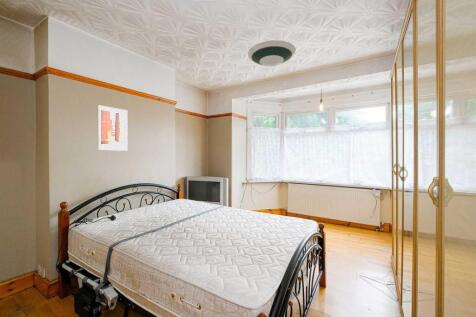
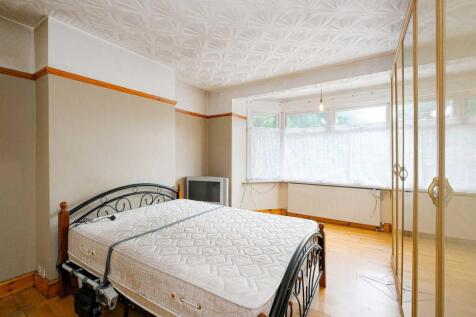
- wall art (113, 129)
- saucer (271, 59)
